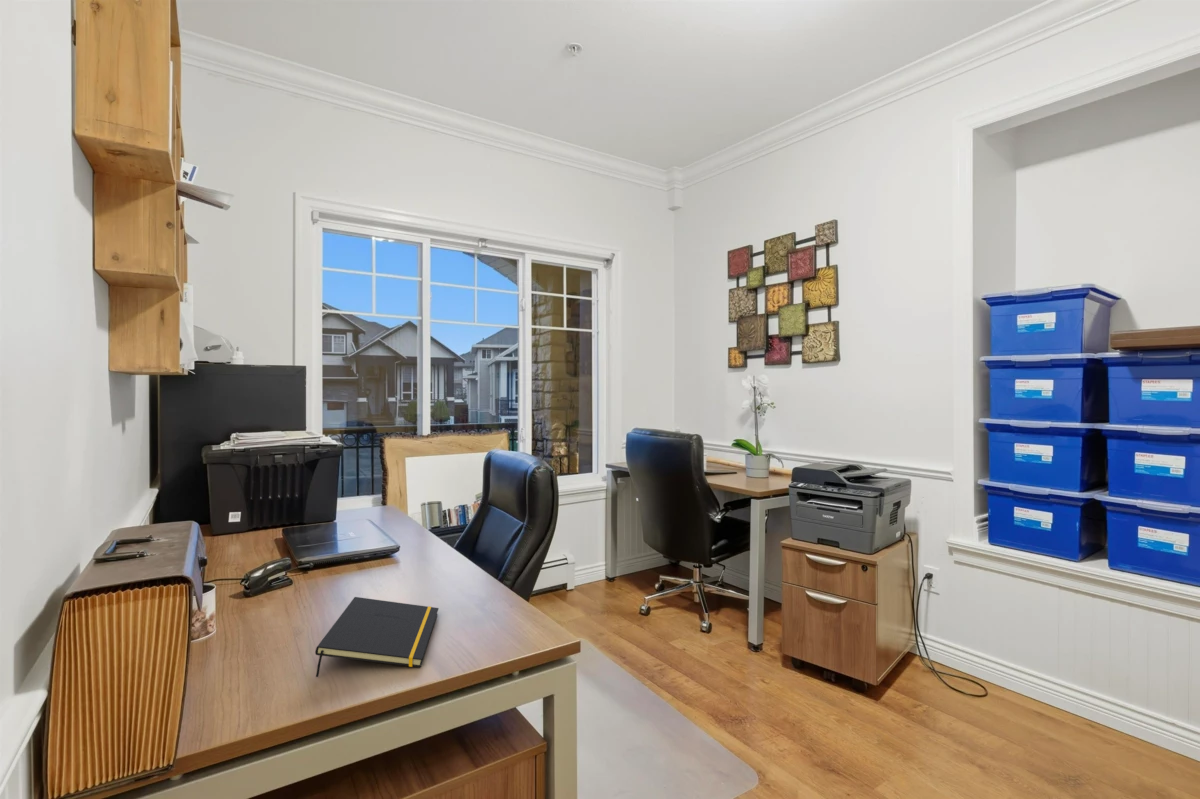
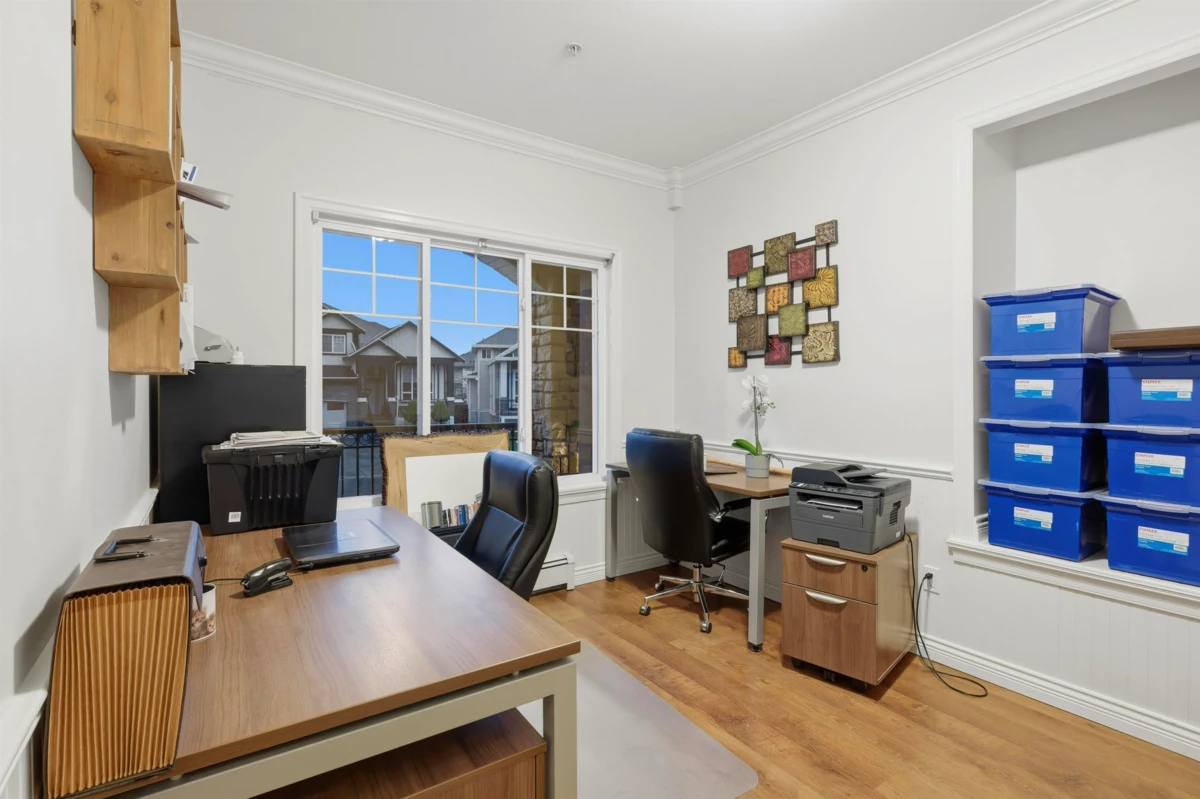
- notepad (384, 628)
